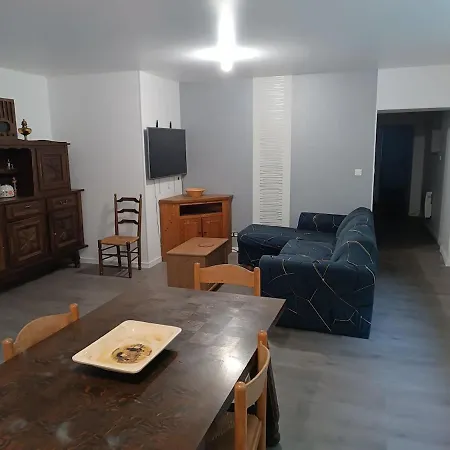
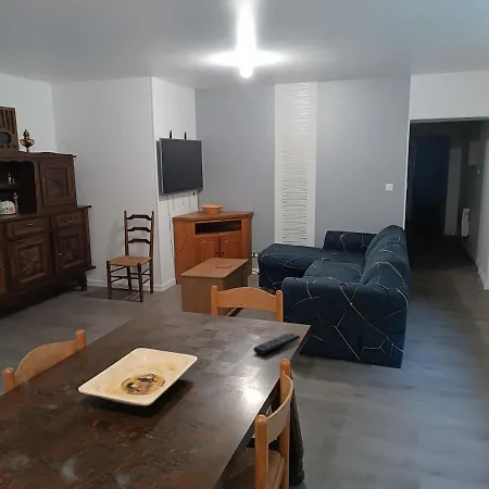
+ remote control (277, 343)
